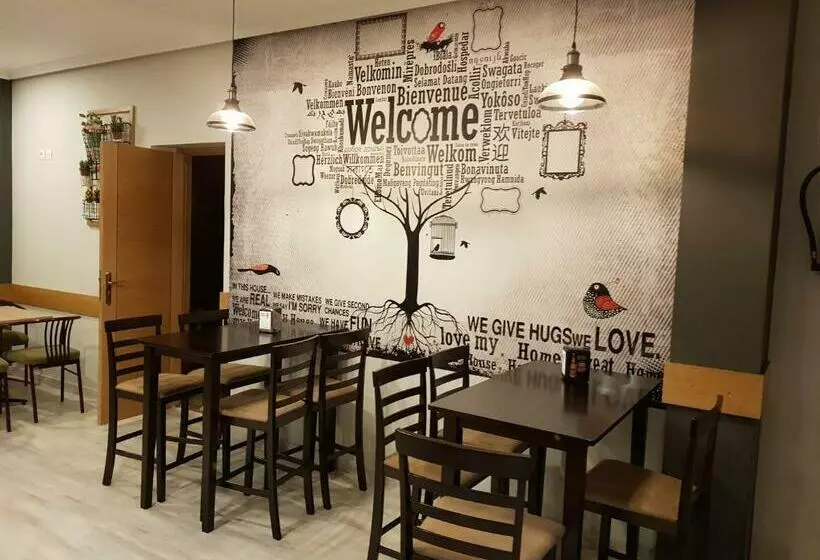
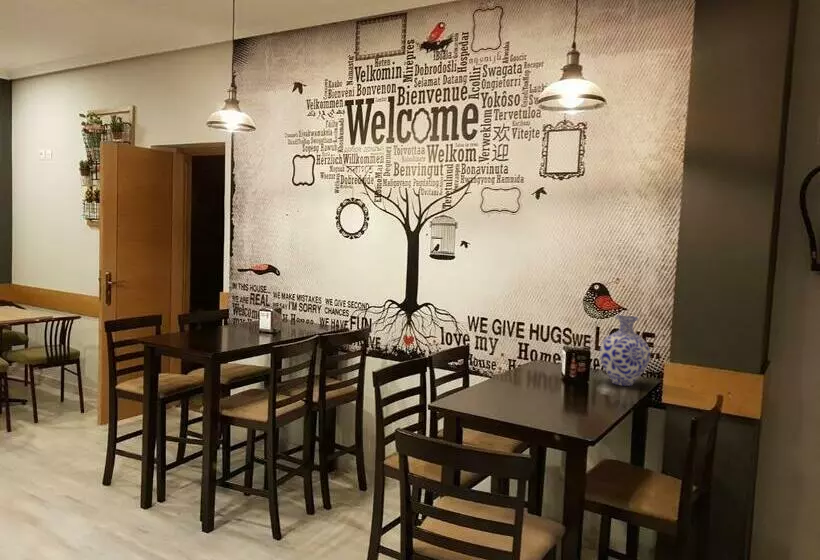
+ vase (624, 350)
